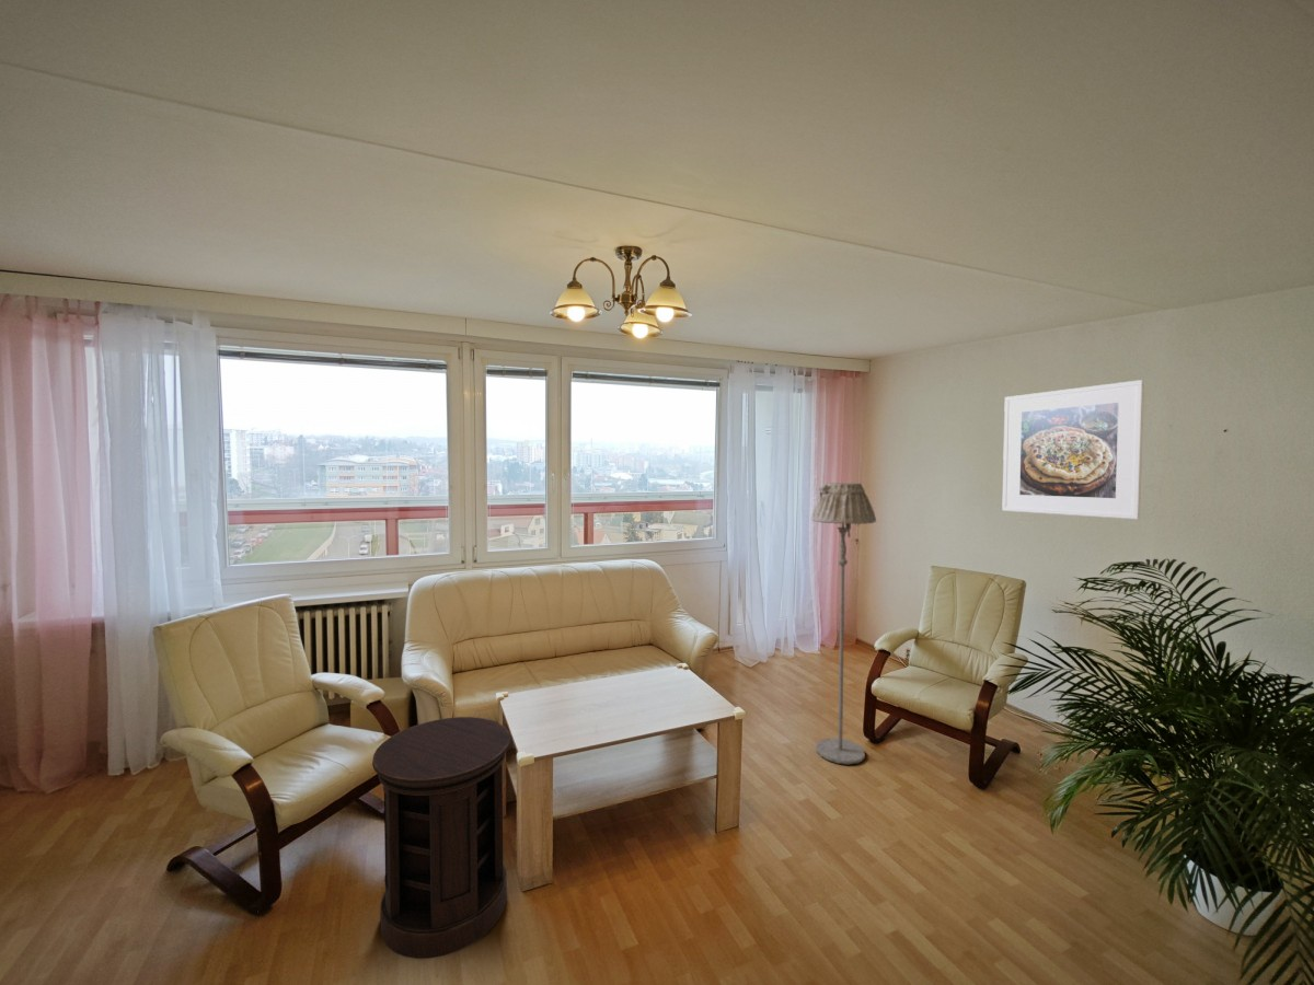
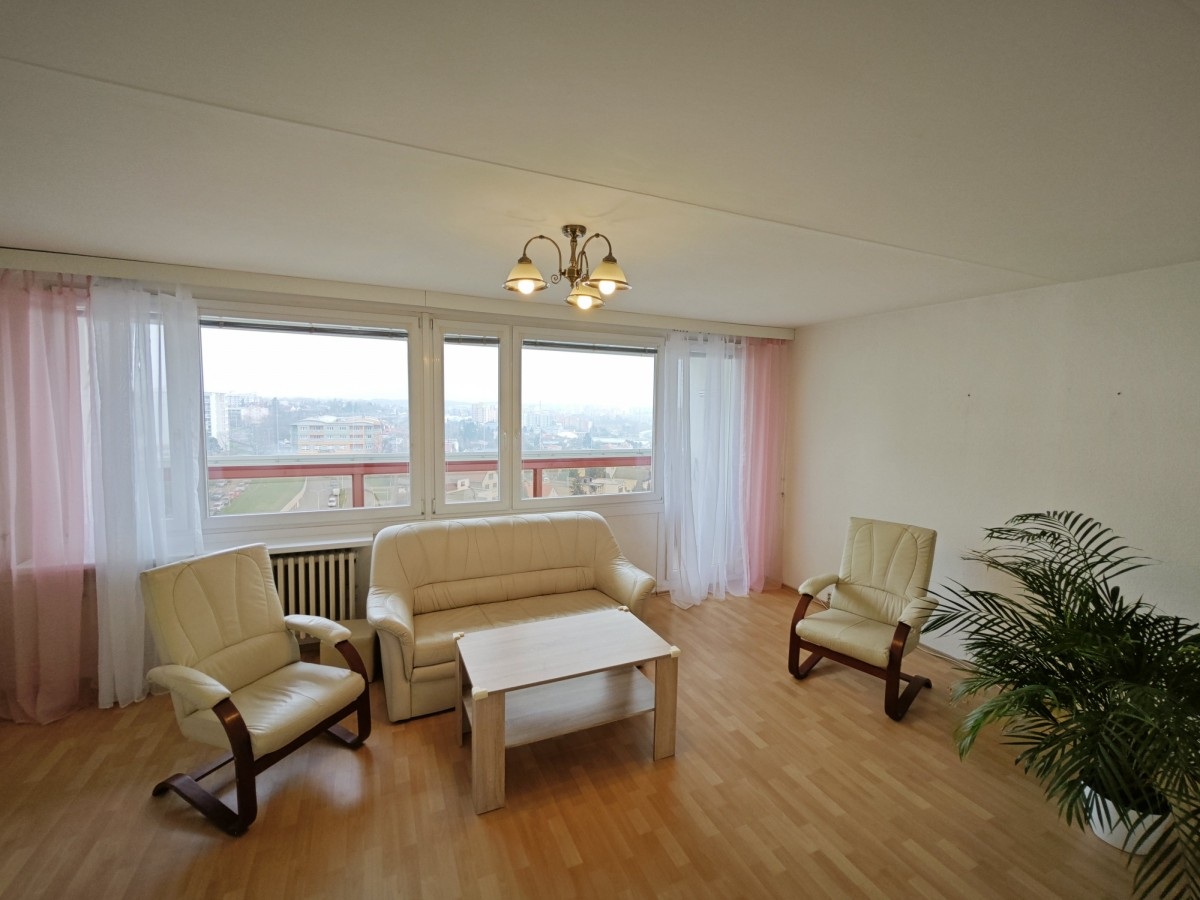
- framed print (1065, 452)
- floor lamp (842, 618)
- side table (445, 826)
